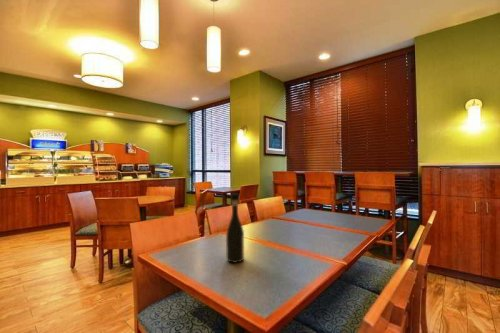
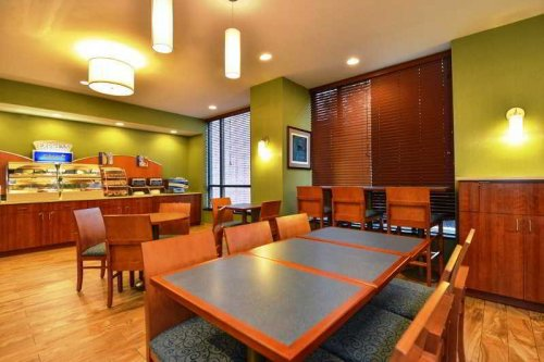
- wine bottle (235, 226)
